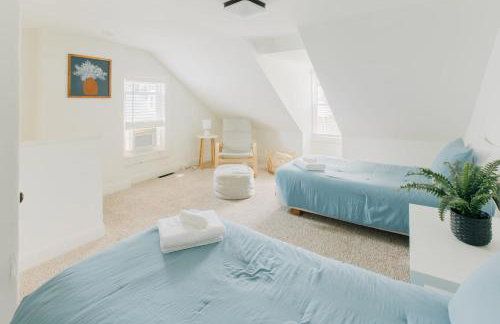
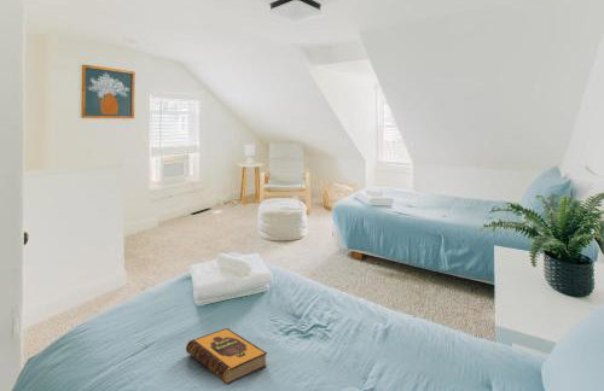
+ hardback book (225, 352)
